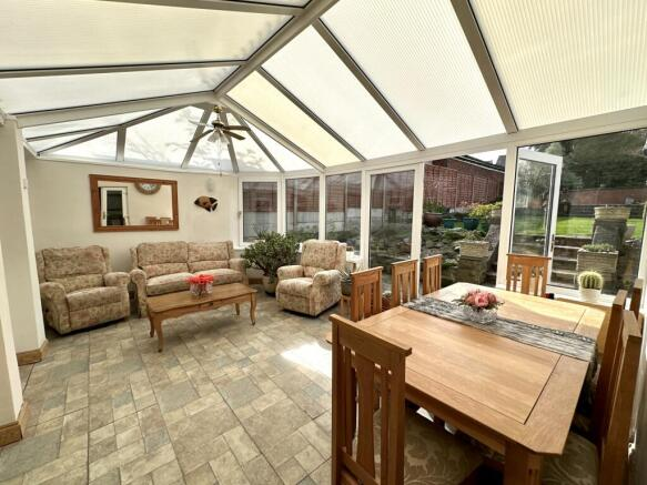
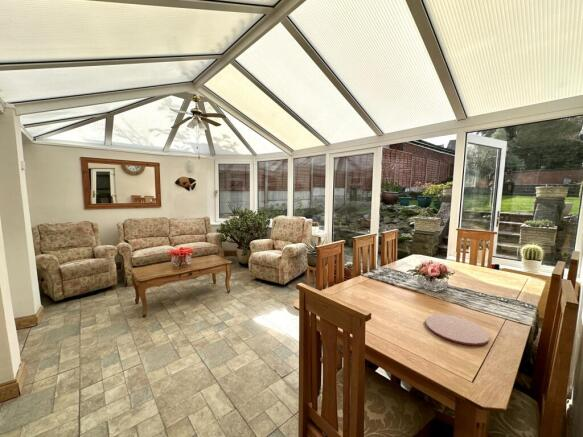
+ plate (455, 328)
